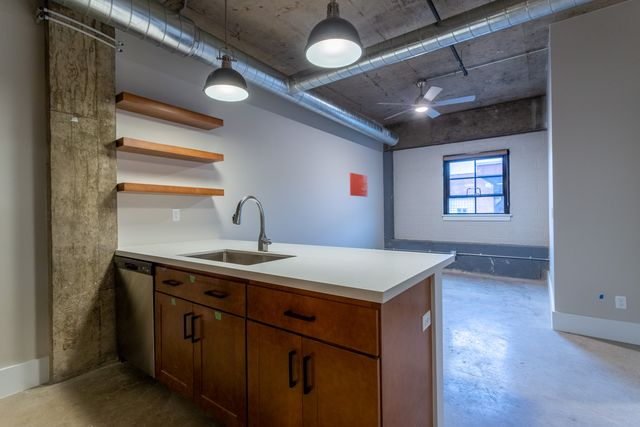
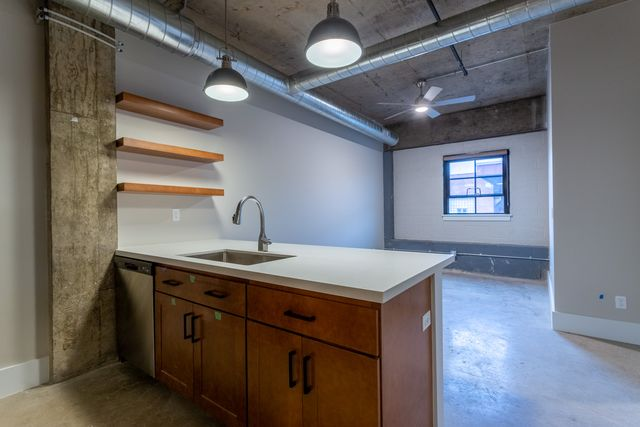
- wall art (359, 185)
